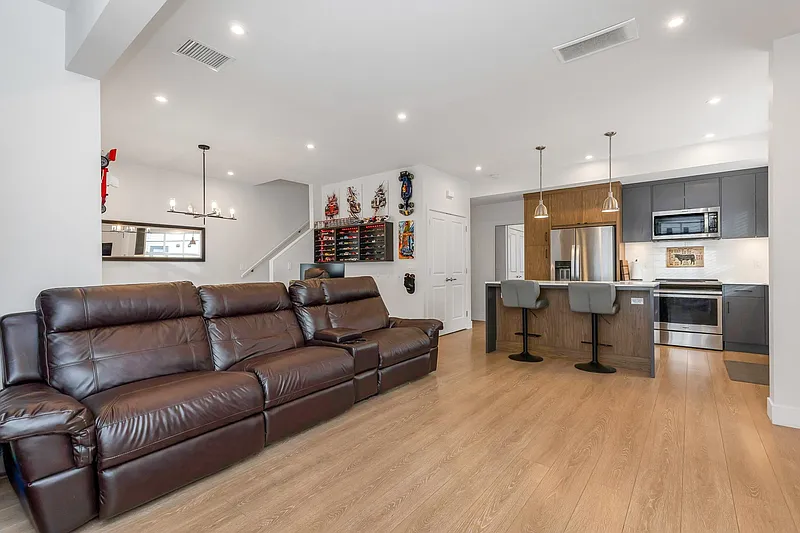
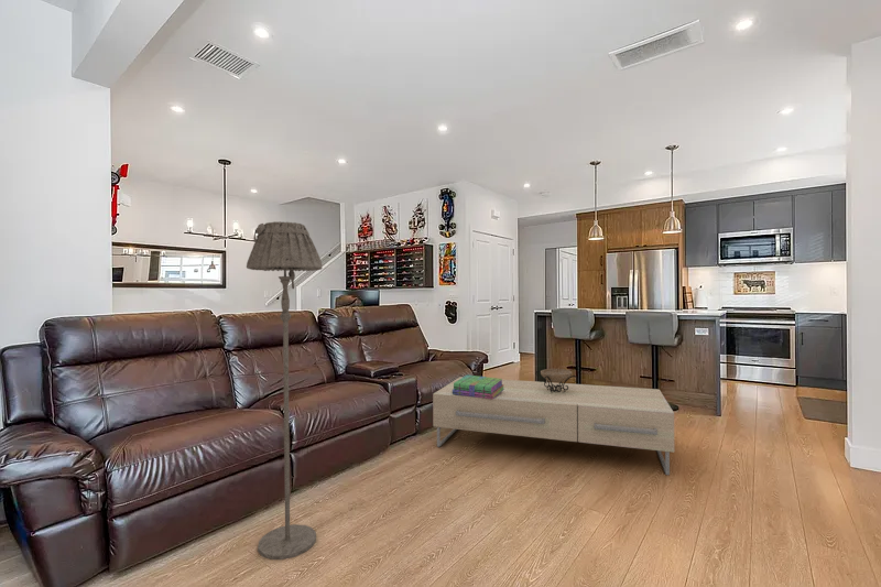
+ decorative bowl (555, 381)
+ stack of books (478, 387)
+ coffee table (547, 417)
+ floor lamp (286, 383)
